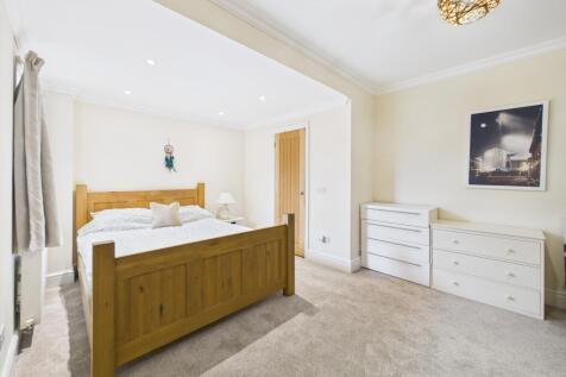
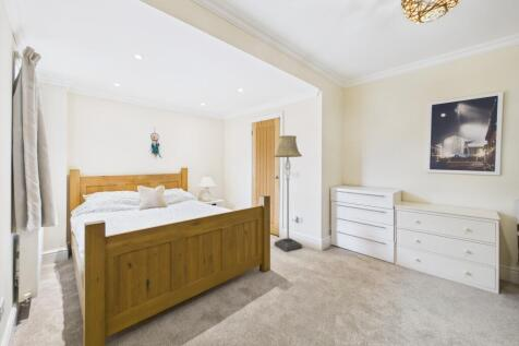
+ floor lamp (287, 191)
